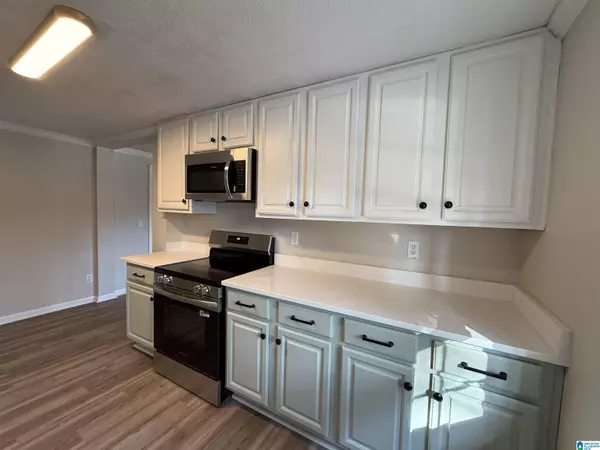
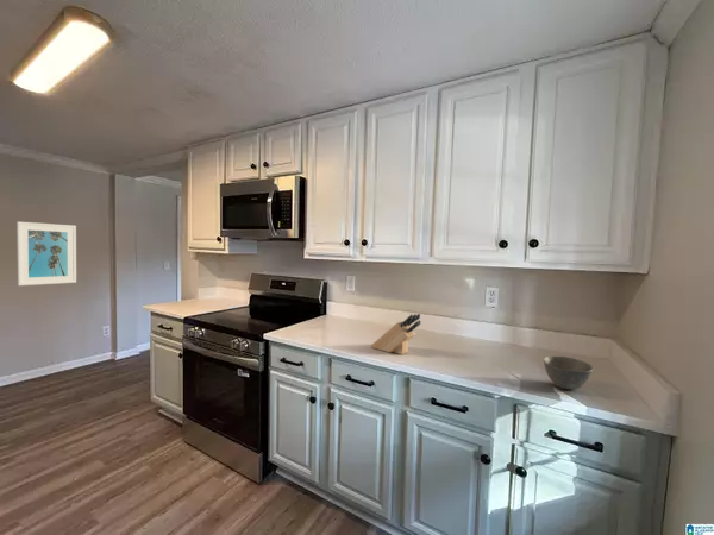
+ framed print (48, 253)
+ bowl (566, 374)
+ knife block (396, 331)
